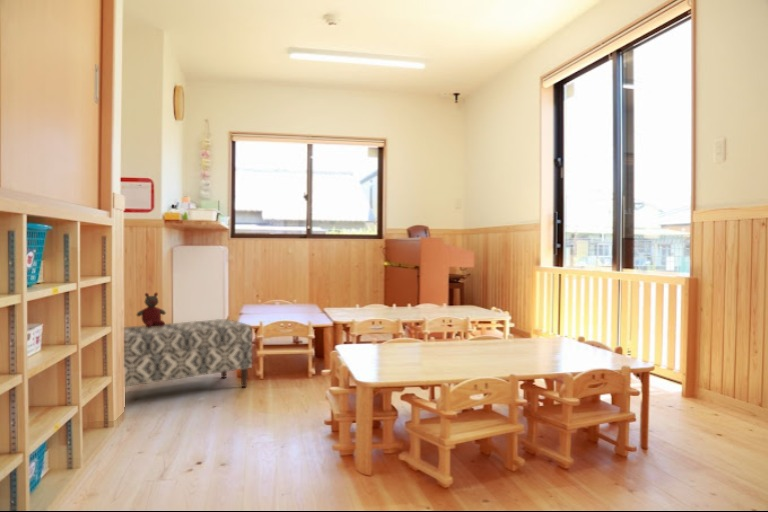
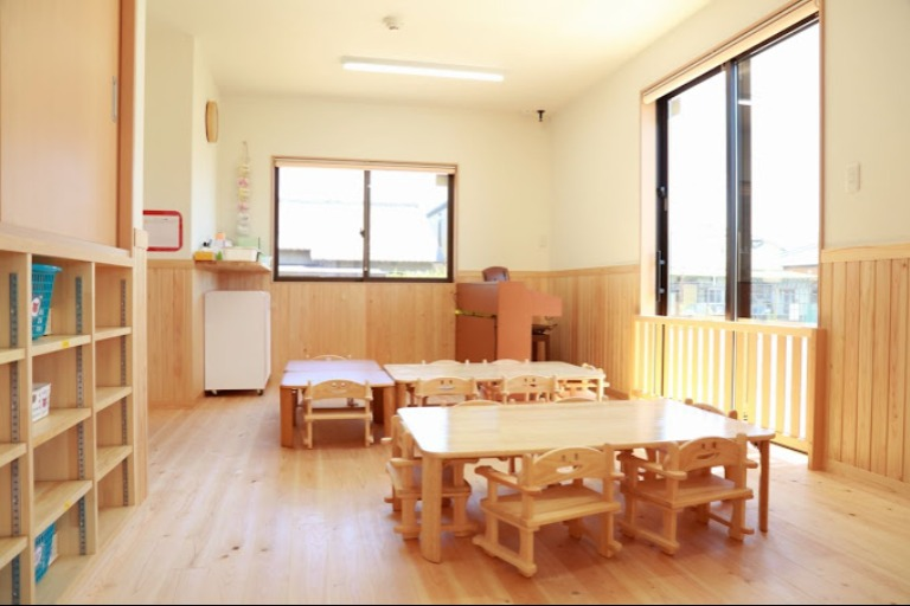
- stuffed bear (152, 309)
- bench (175, 359)
